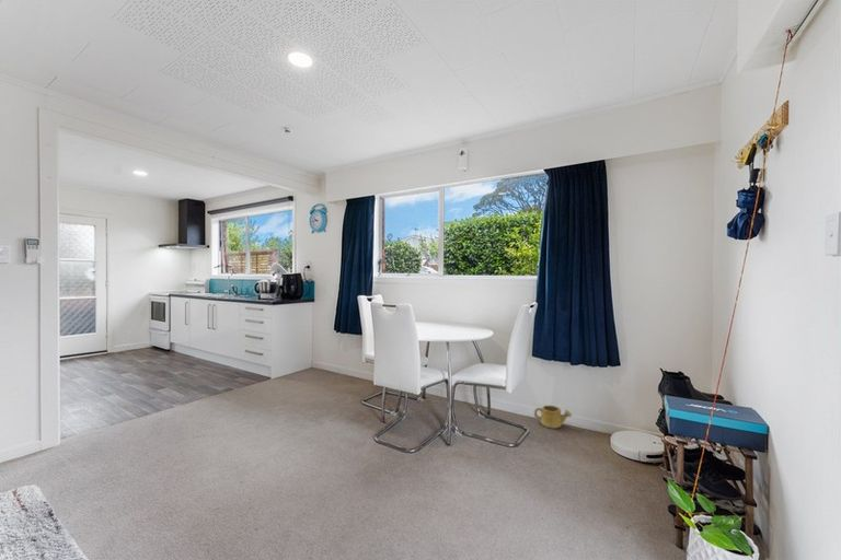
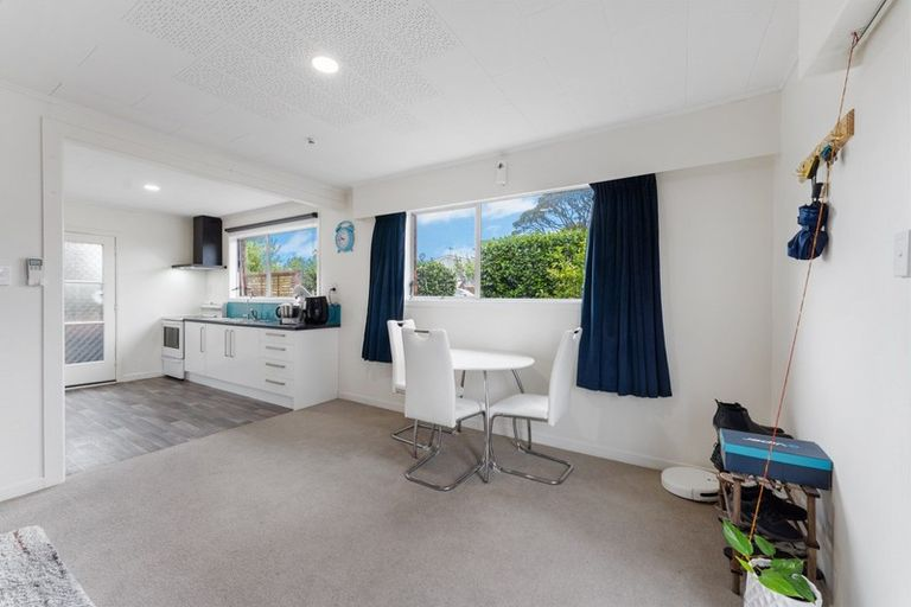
- watering can (552, 416)
